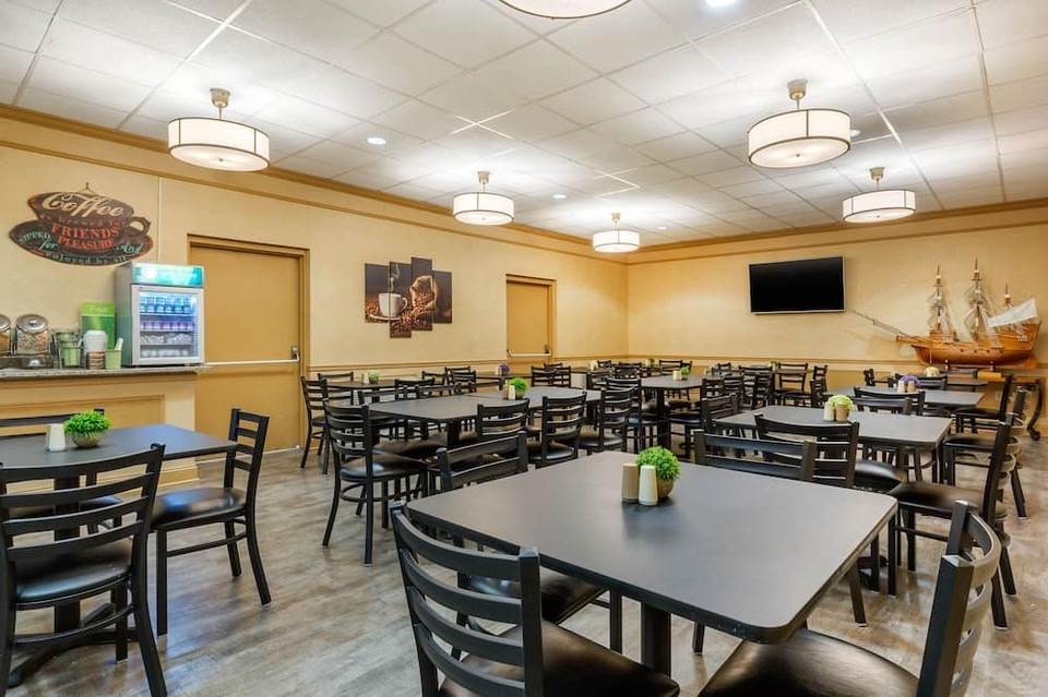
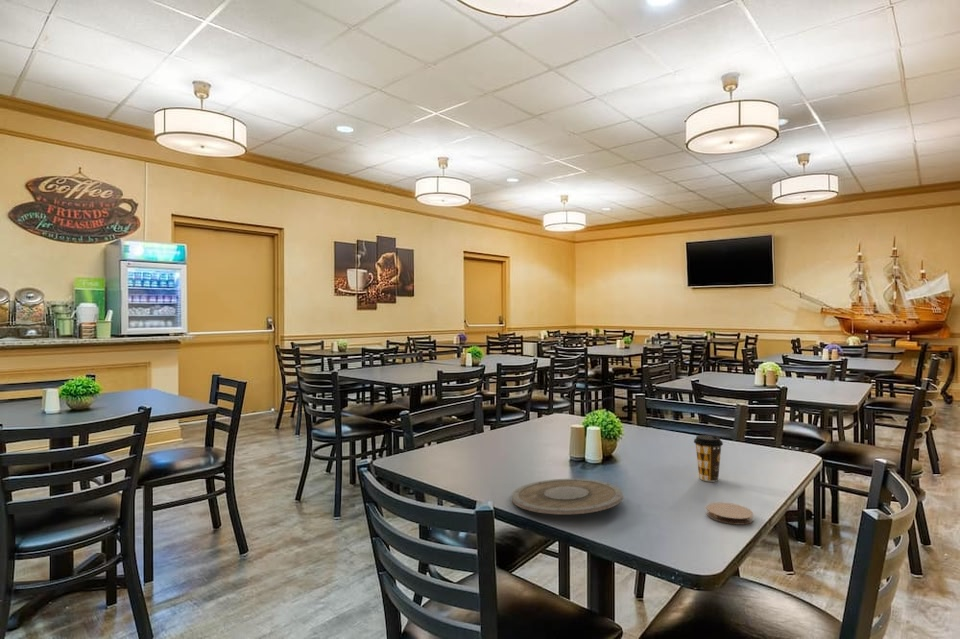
+ coffee cup (708, 458)
+ coaster (729, 513)
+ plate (566, 494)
